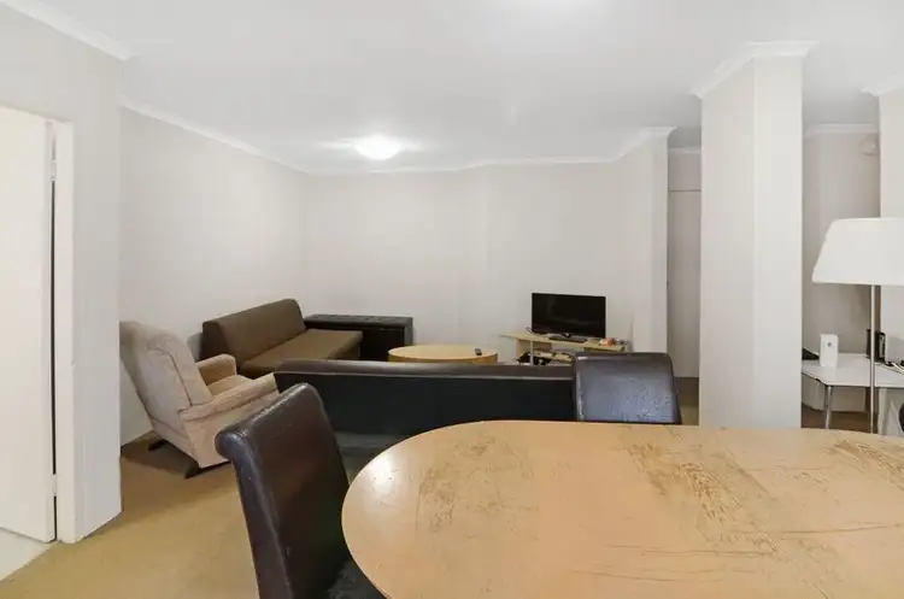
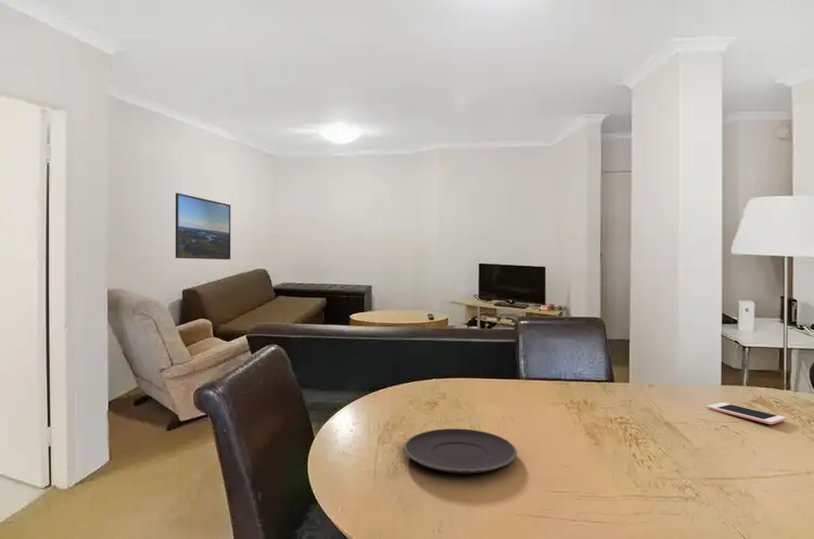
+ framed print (205, 229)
+ plate (459, 450)
+ cell phone (745, 412)
